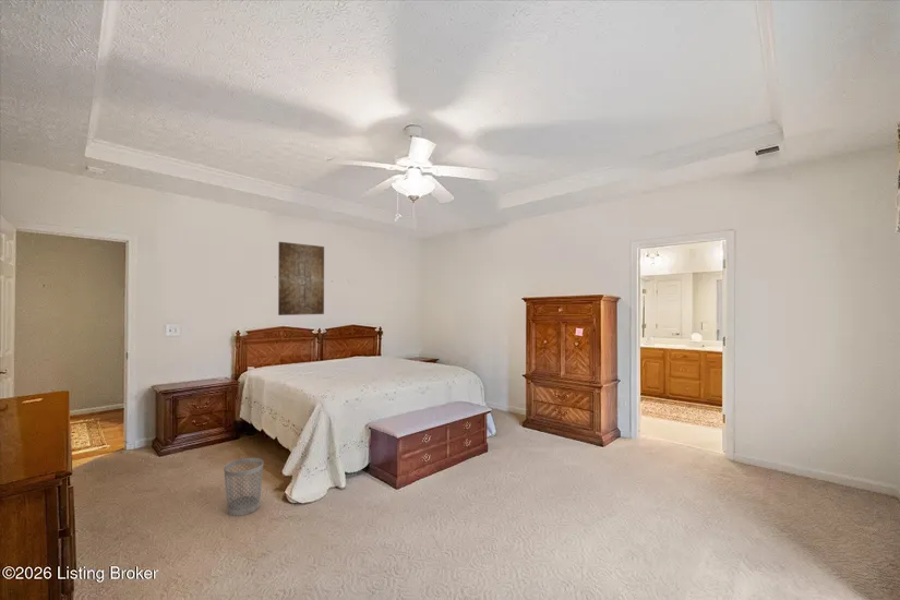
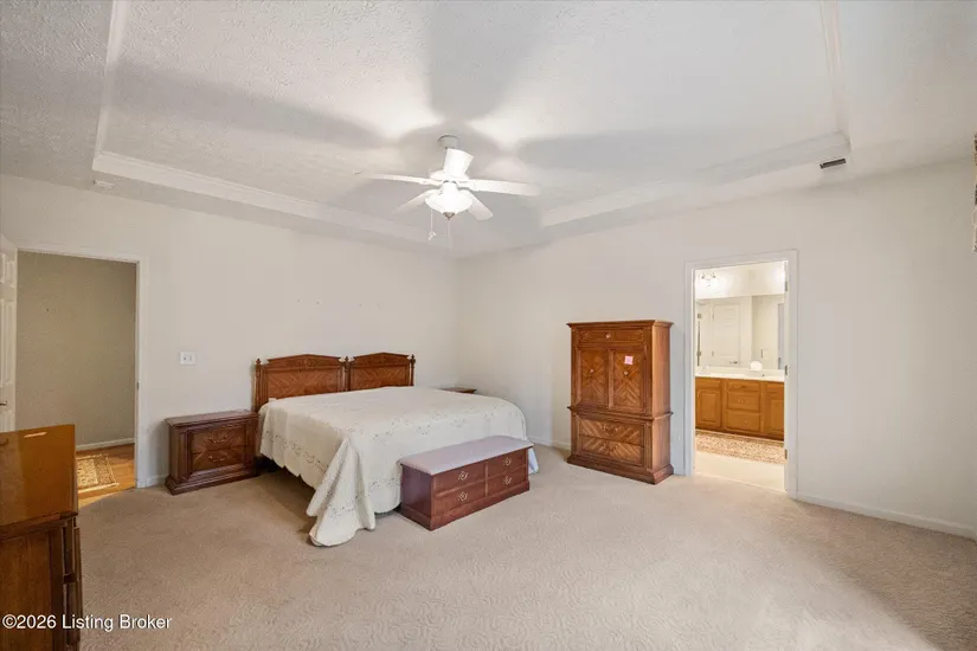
- wastebasket (244, 487)
- wall art (301, 279)
